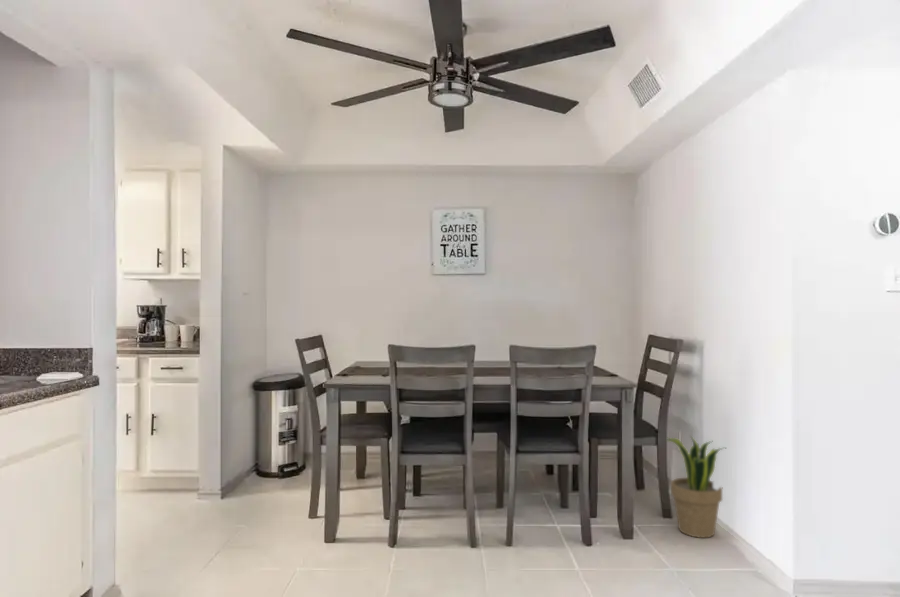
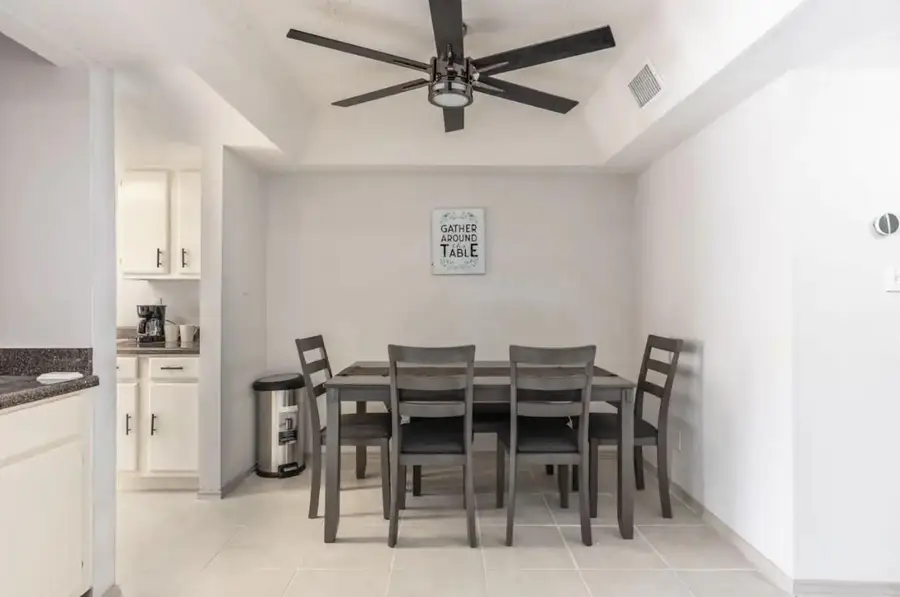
- potted plant (694, 483)
